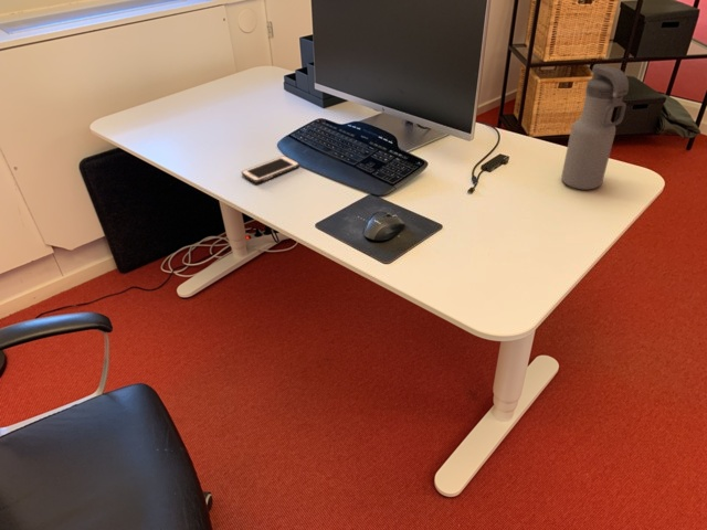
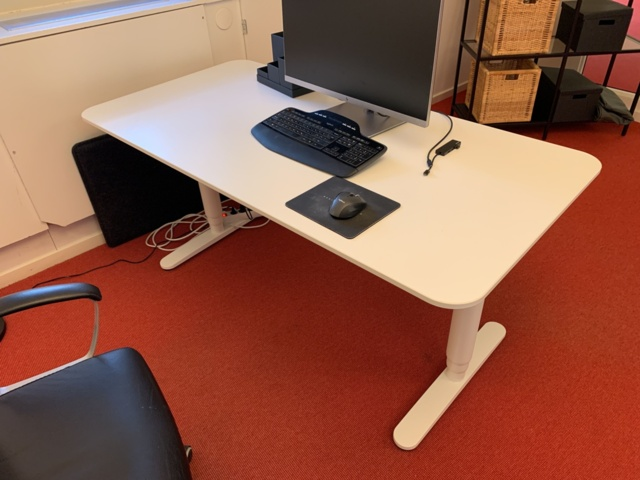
- cell phone (271, 169)
- water bottle (593, 128)
